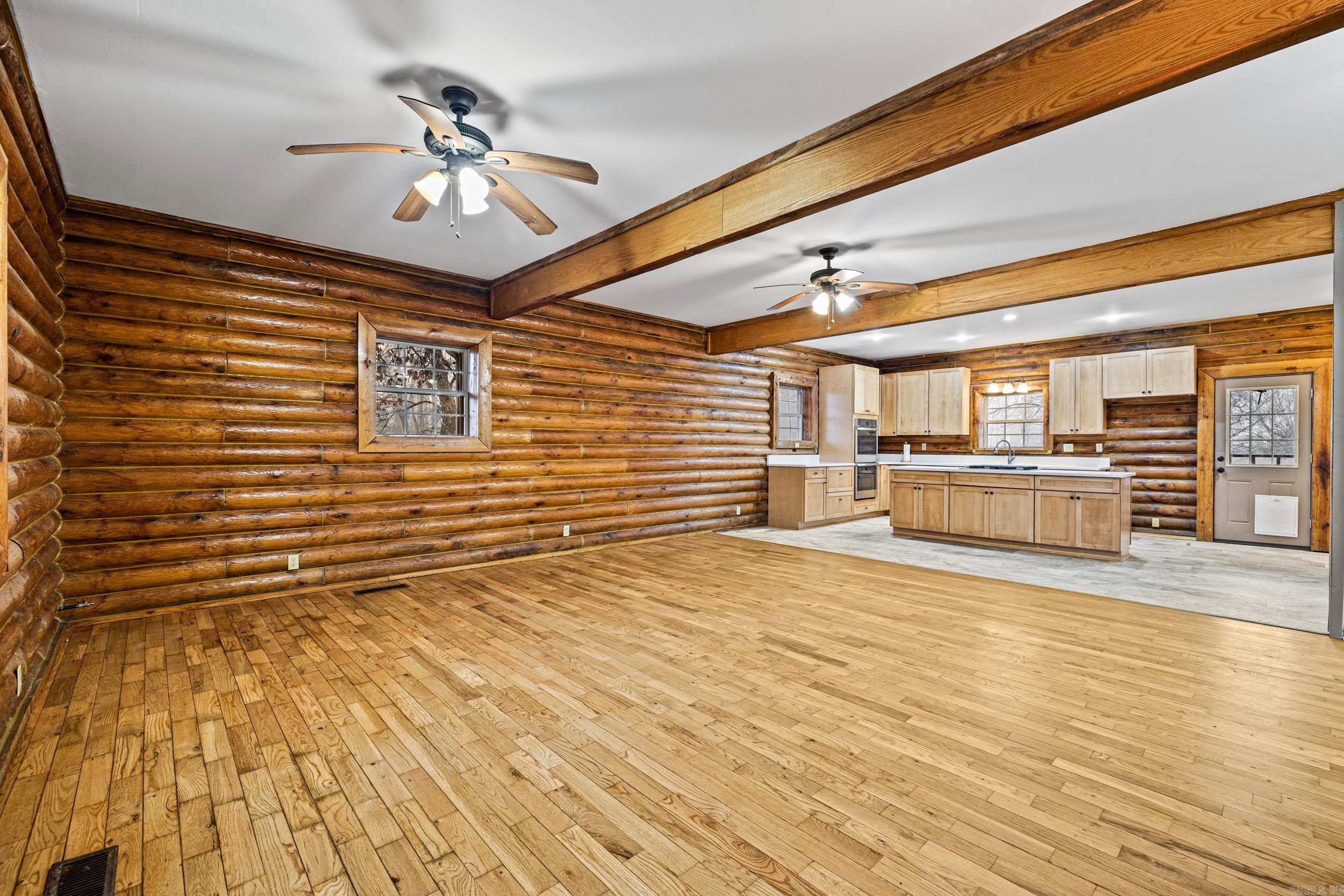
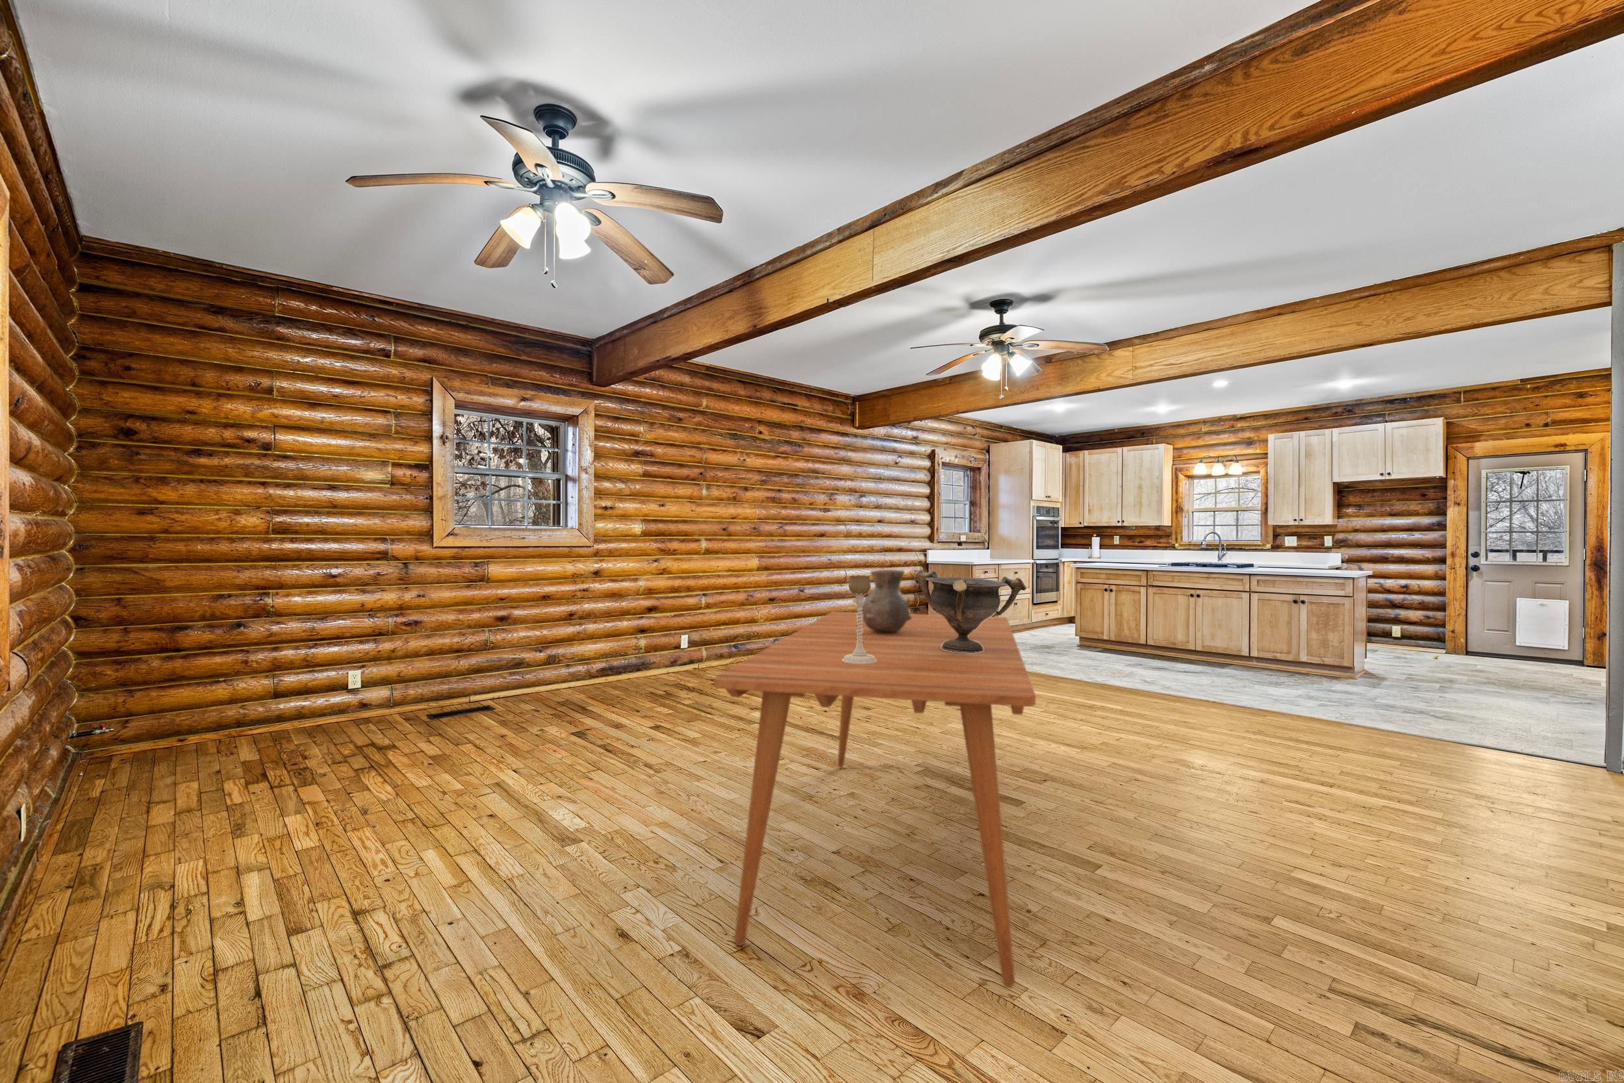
+ candle holder (859, 618)
+ dining table (915, 713)
+ vase (884, 601)
+ decorative bowl (963, 609)
